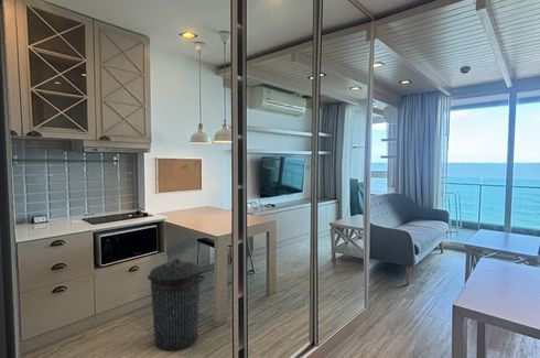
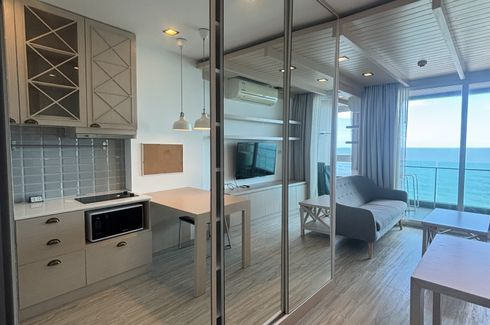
- trash can (176, 299)
